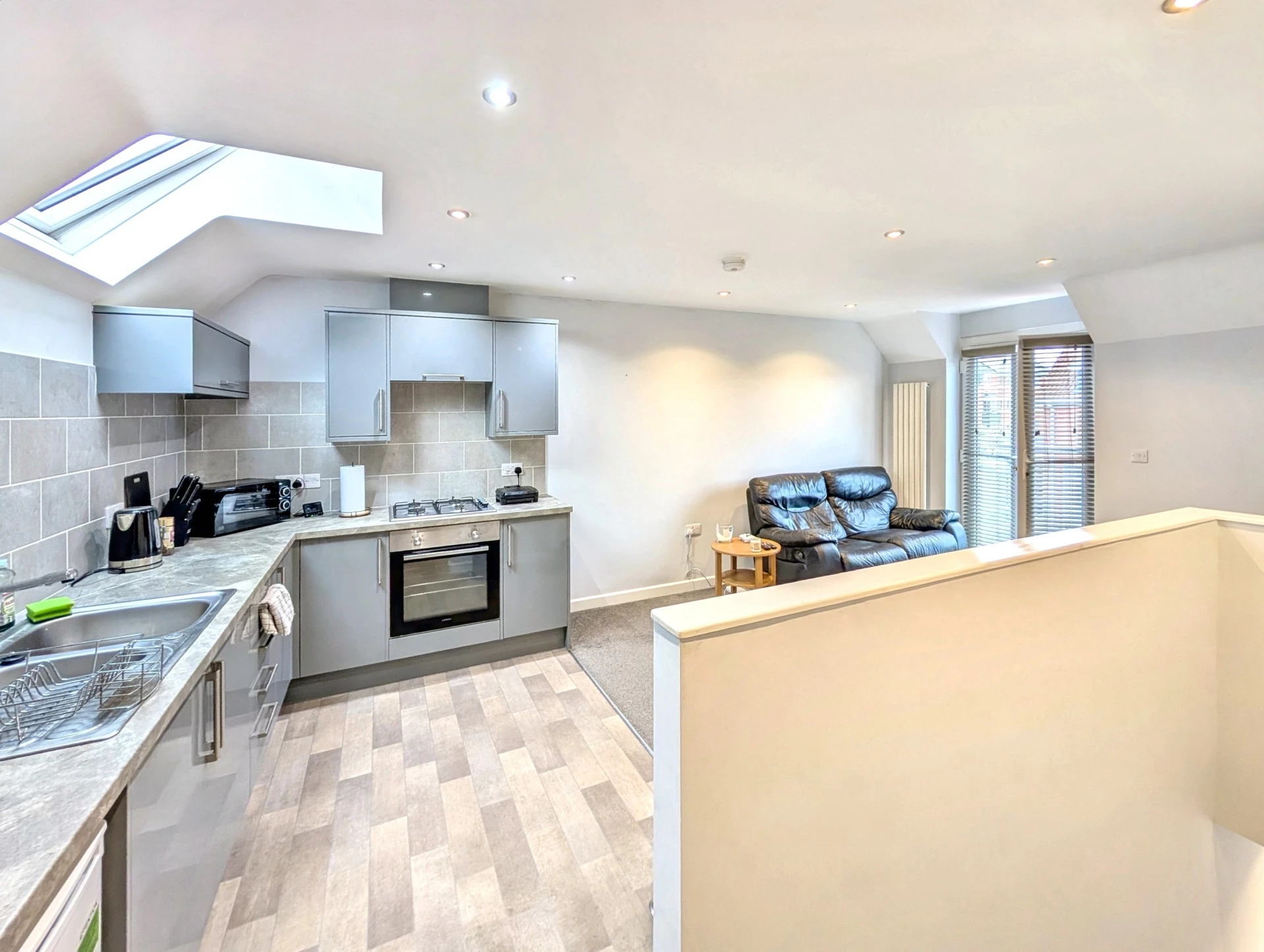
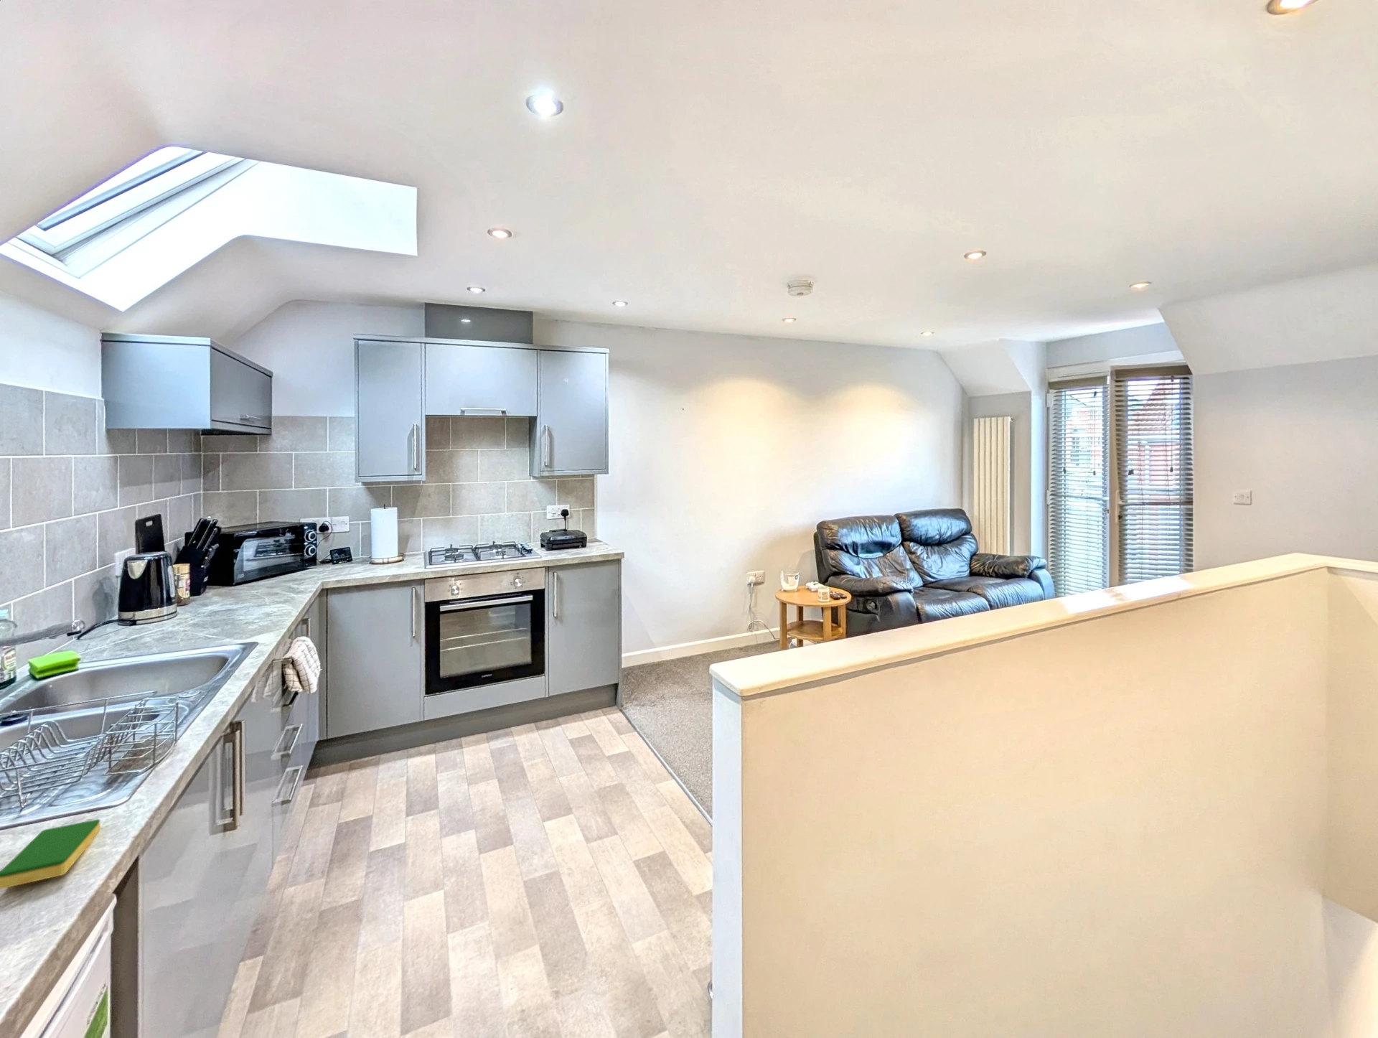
+ dish sponge (53, 852)
